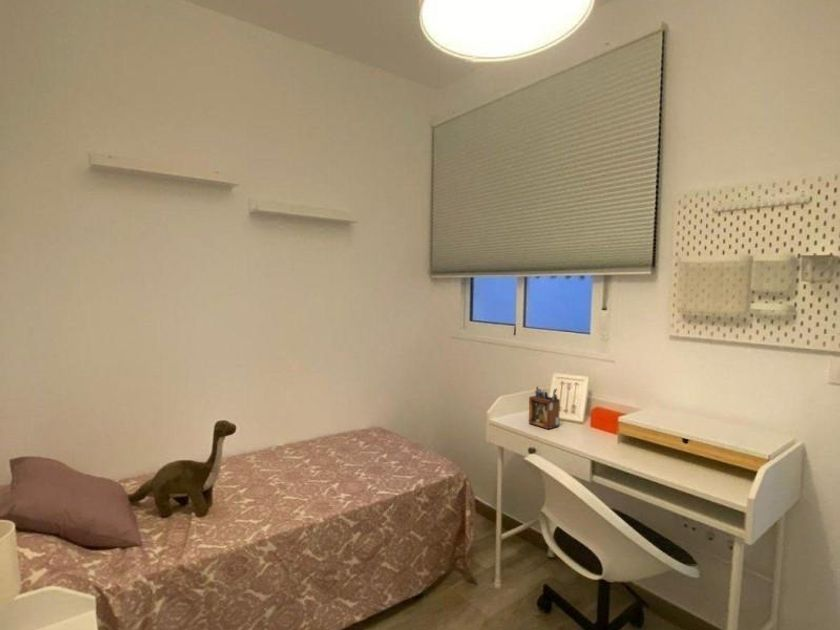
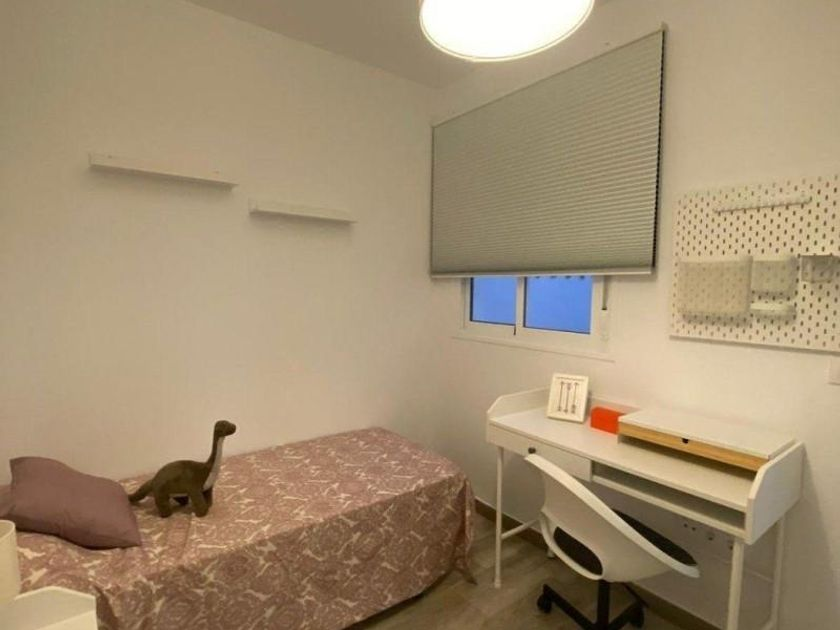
- desk organizer (544, 406)
